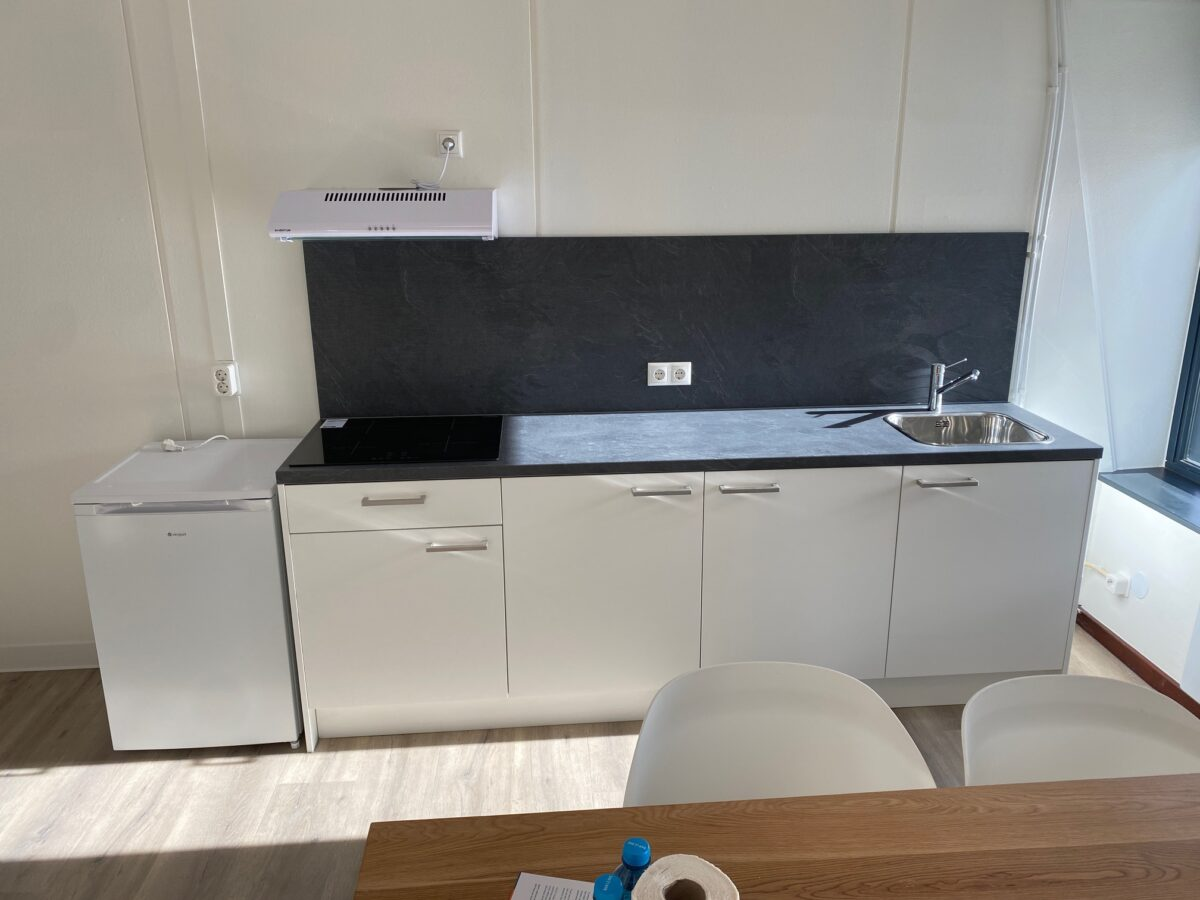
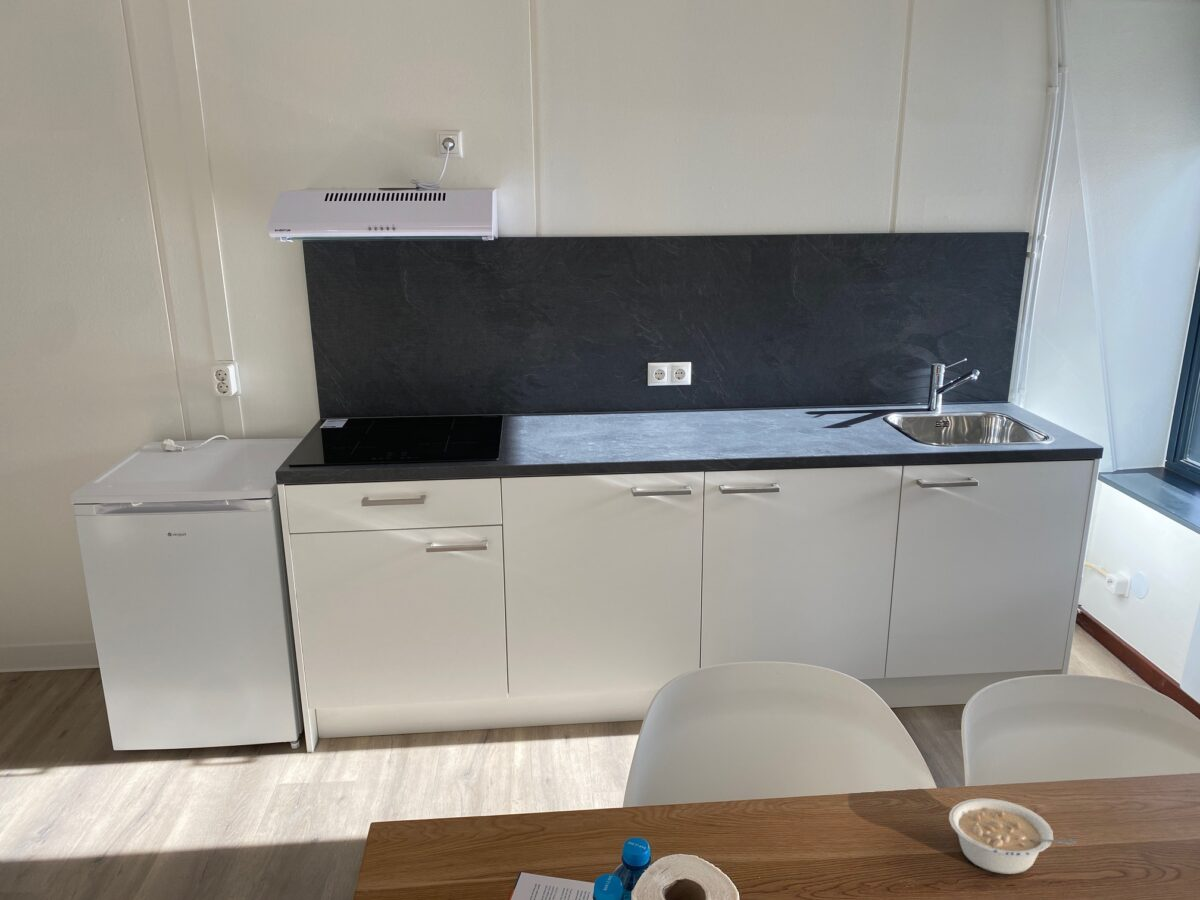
+ legume (1002, 836)
